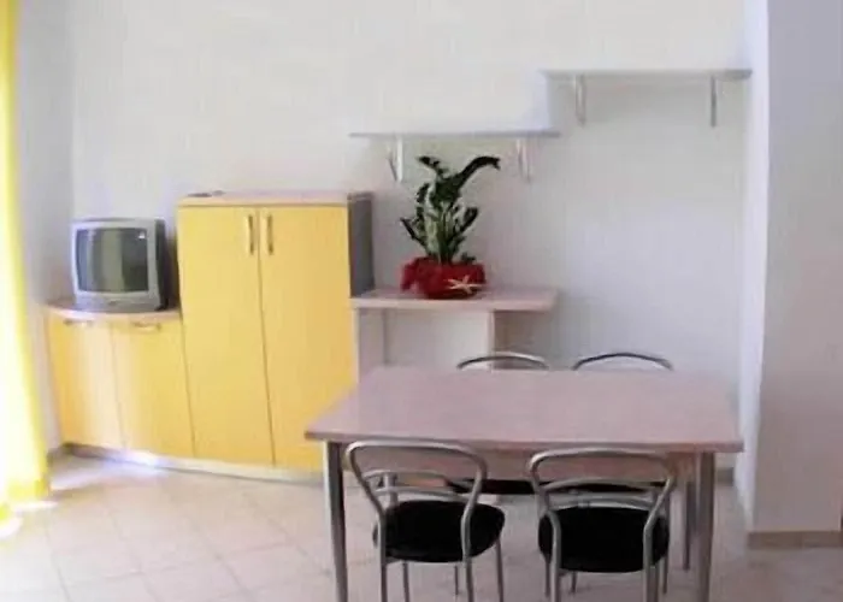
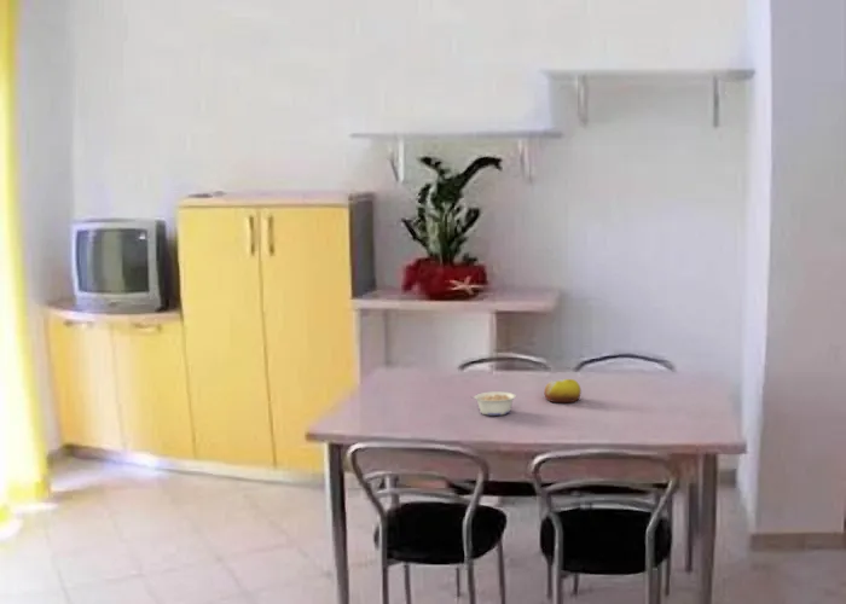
+ legume (494, 402)
+ fruit (562, 389)
